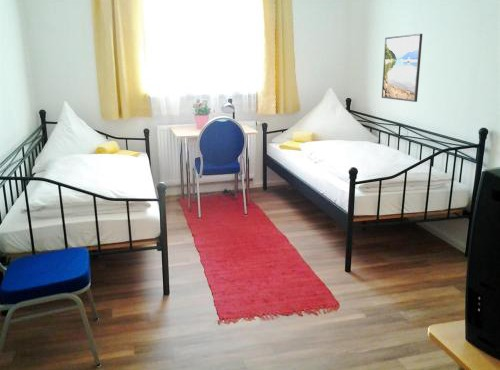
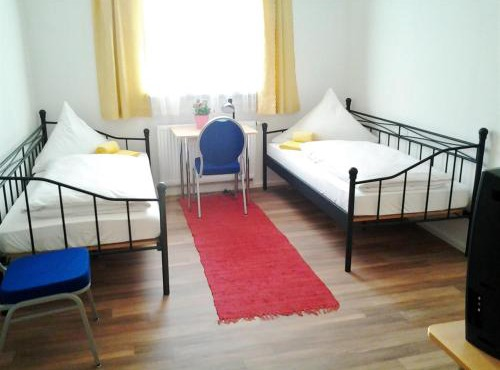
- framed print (400, 68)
